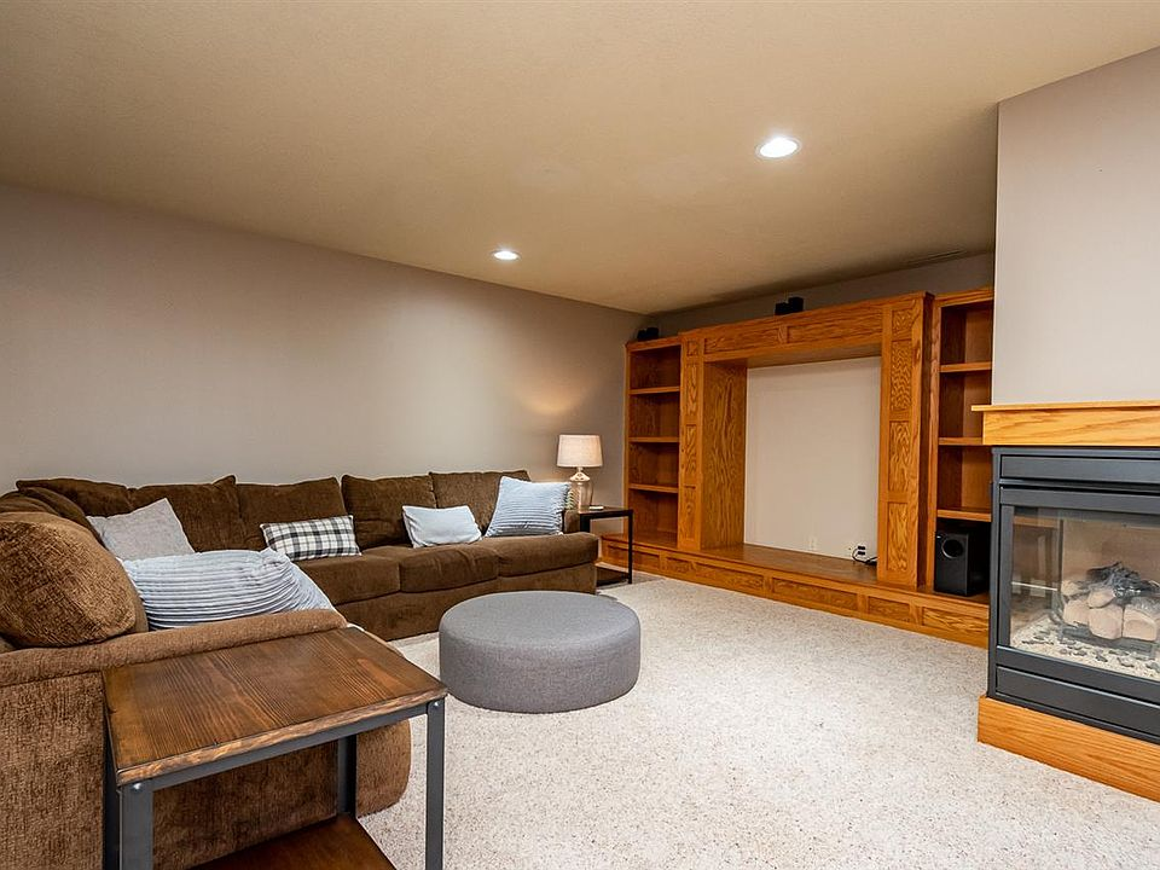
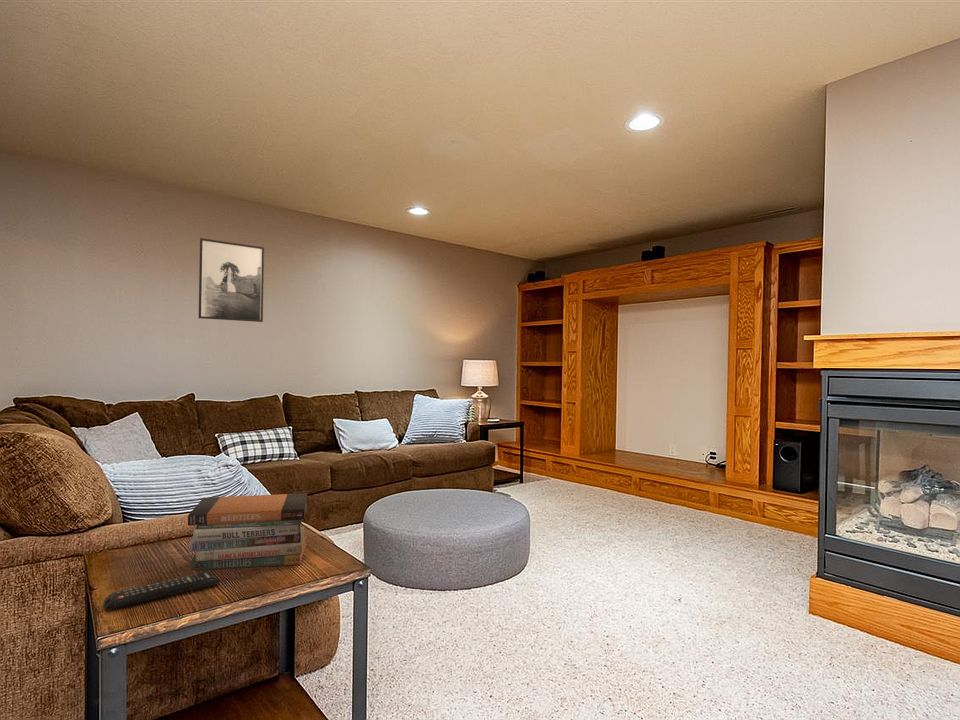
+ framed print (232, 281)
+ remote control (164, 589)
+ book stack (251, 529)
